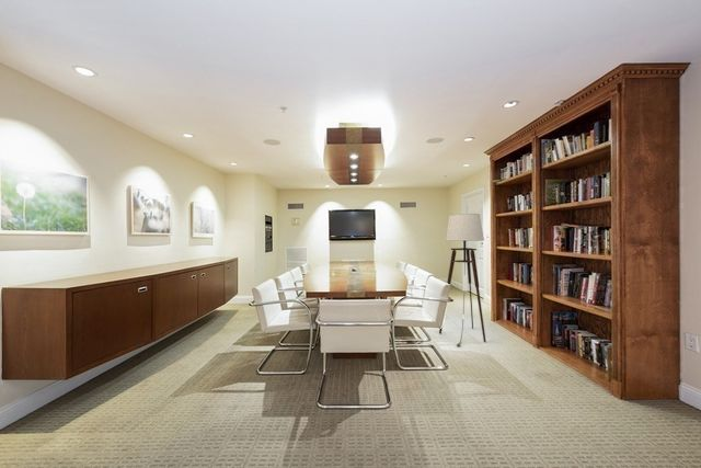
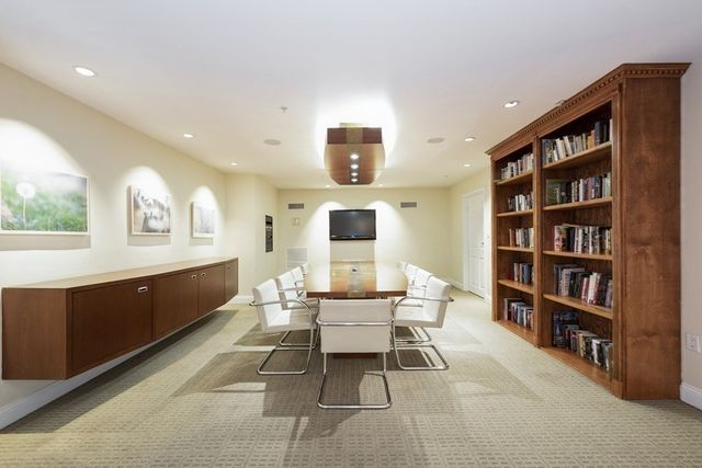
- floor lamp (464, 272)
